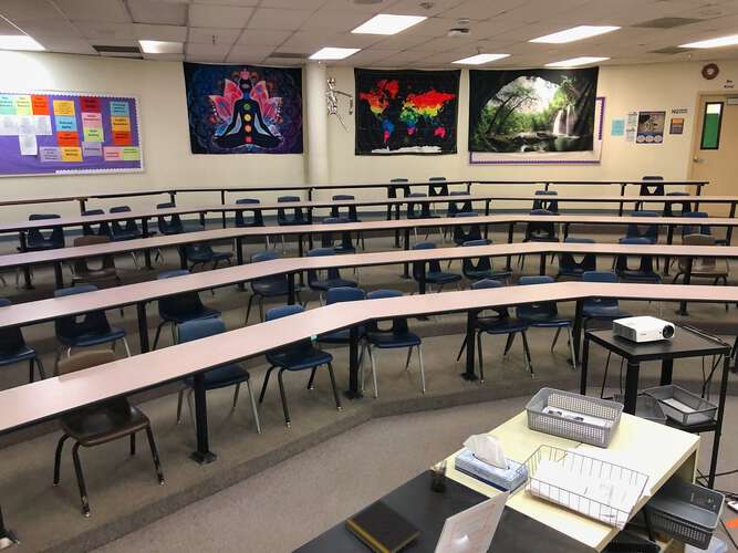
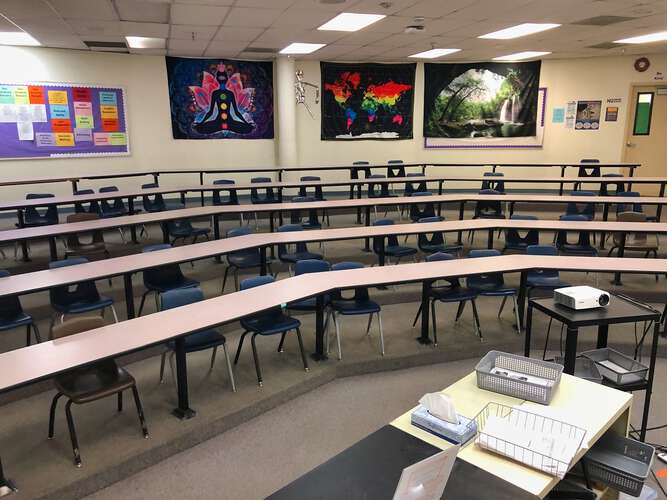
- pen holder (439, 472)
- notepad (382, 528)
